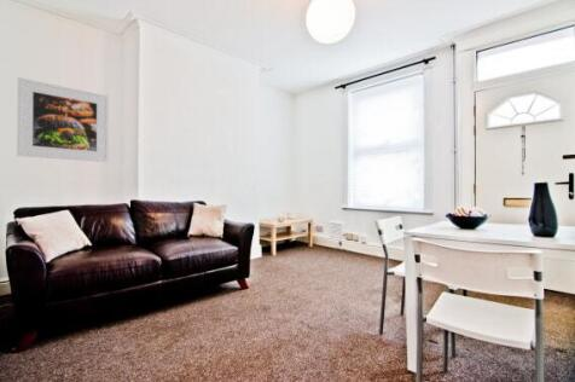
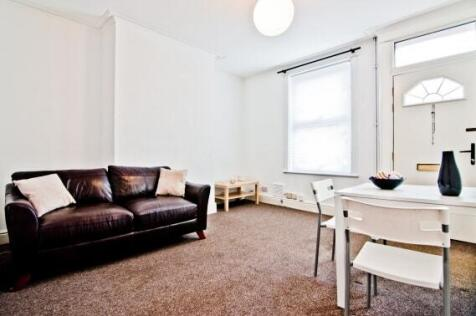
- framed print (66, 123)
